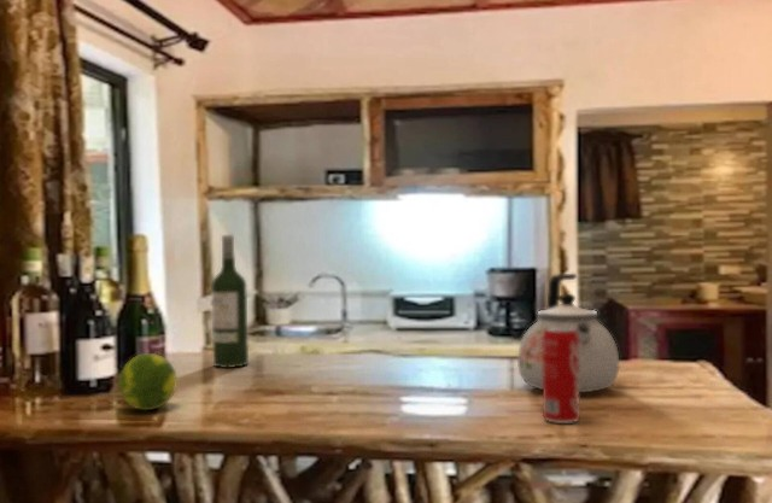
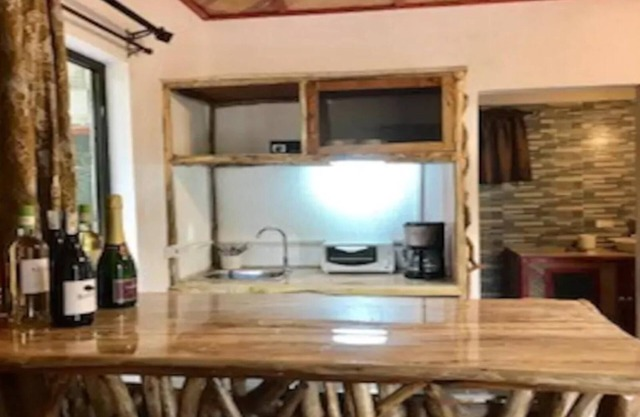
- wine bottle (229, 299)
- beverage can (561, 373)
- kettle (567, 326)
- fruit (147, 381)
